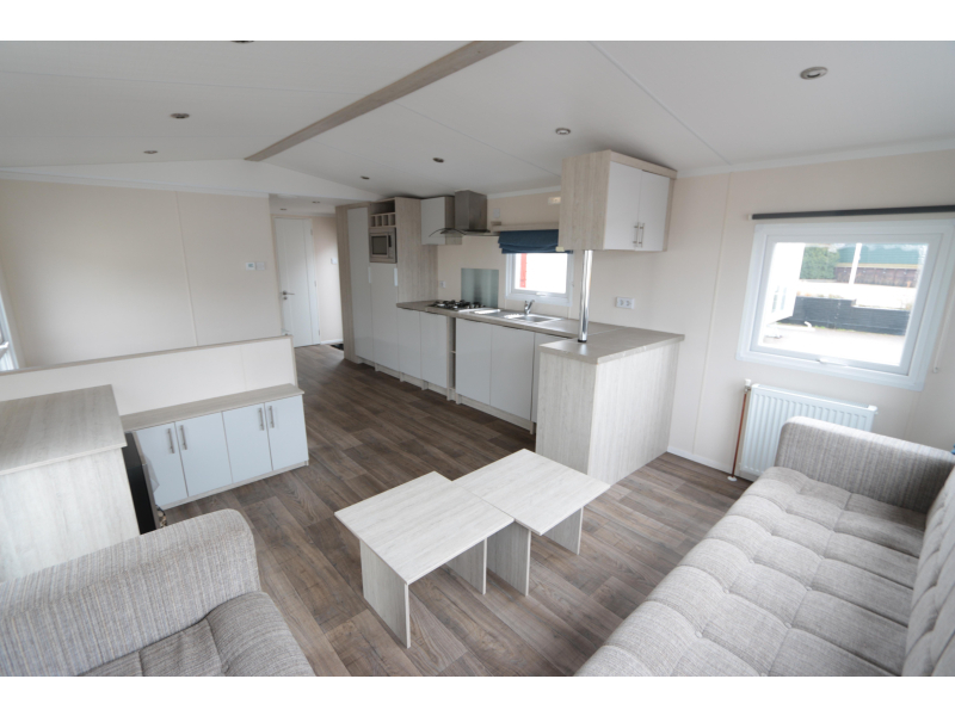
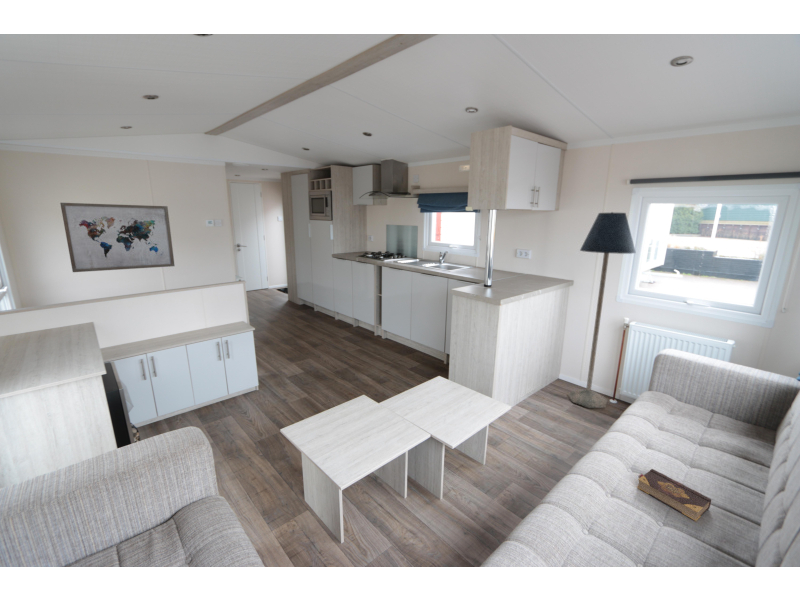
+ book (668, 490)
+ wall art (122, 237)
+ floor lamp (599, 311)
